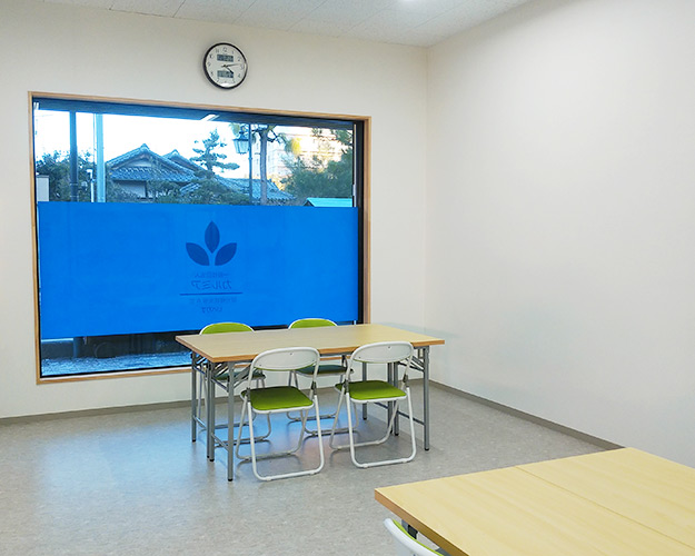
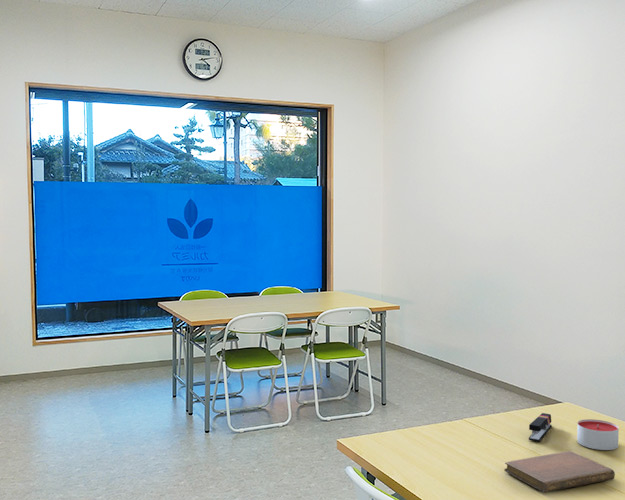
+ stapler (540, 425)
+ candle (597, 433)
+ notebook (558, 470)
